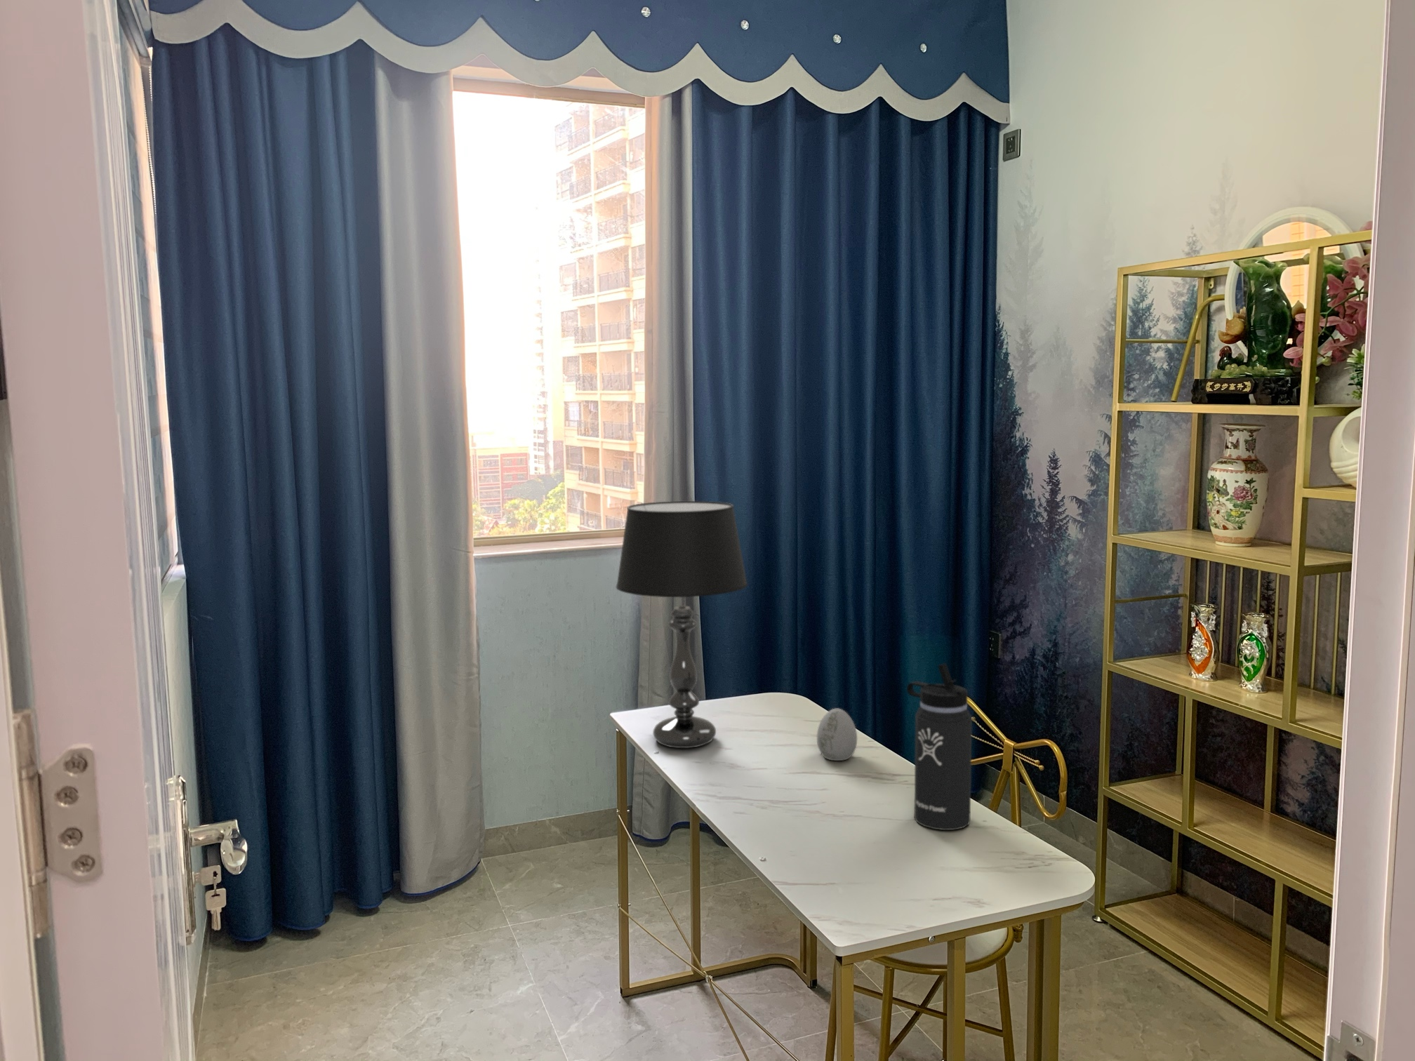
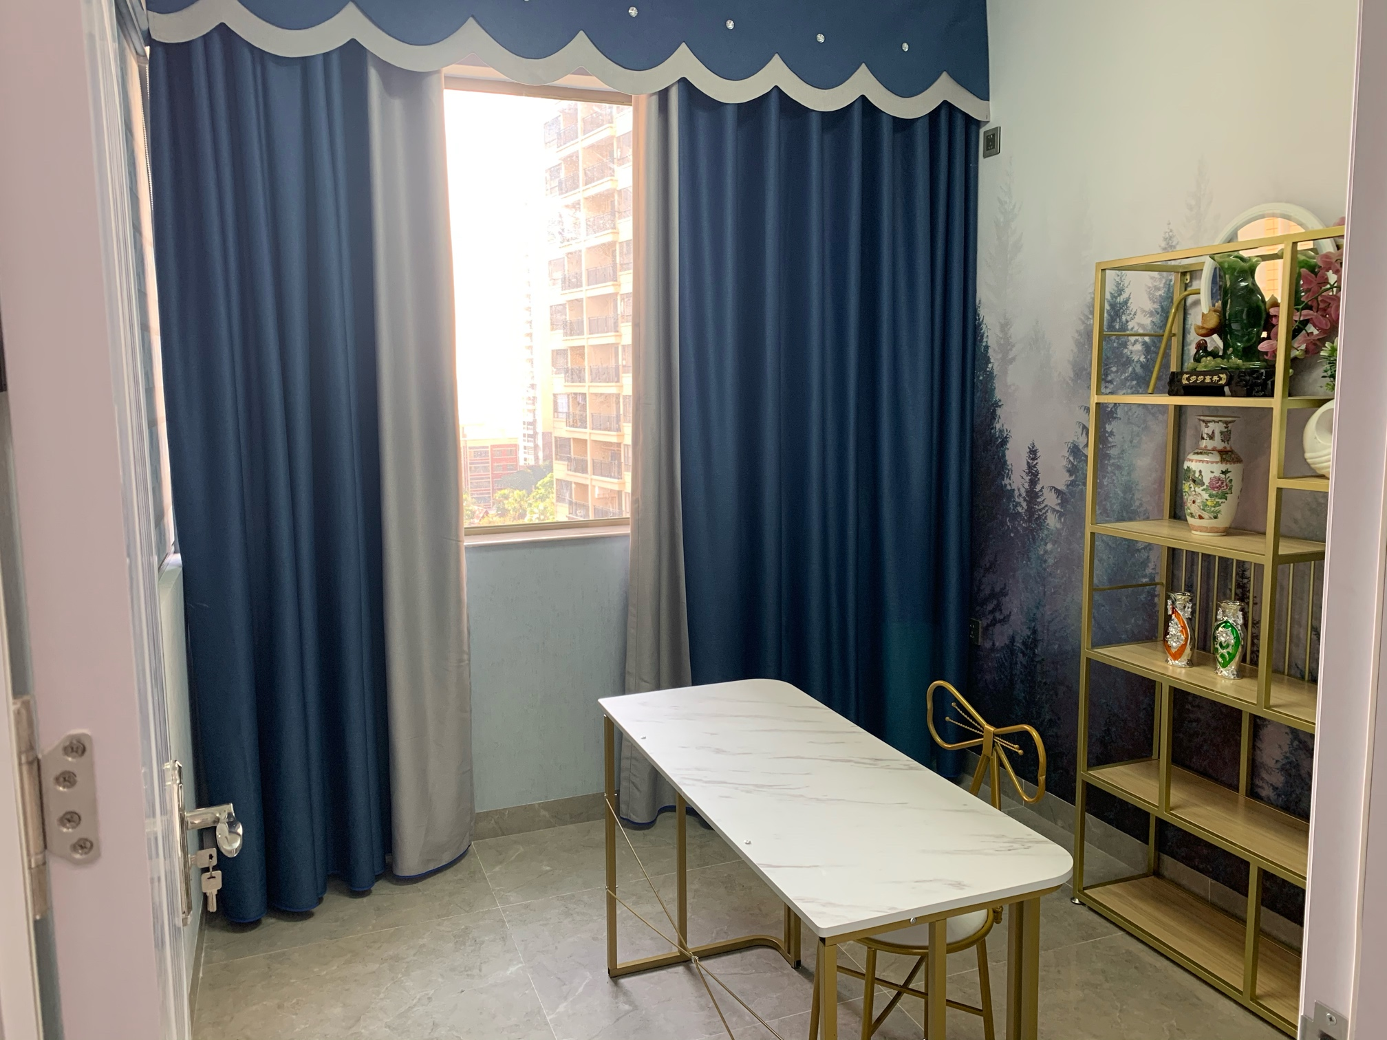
- table lamp (682, 624)
- decorative egg (837, 732)
- thermos bottle (937, 740)
